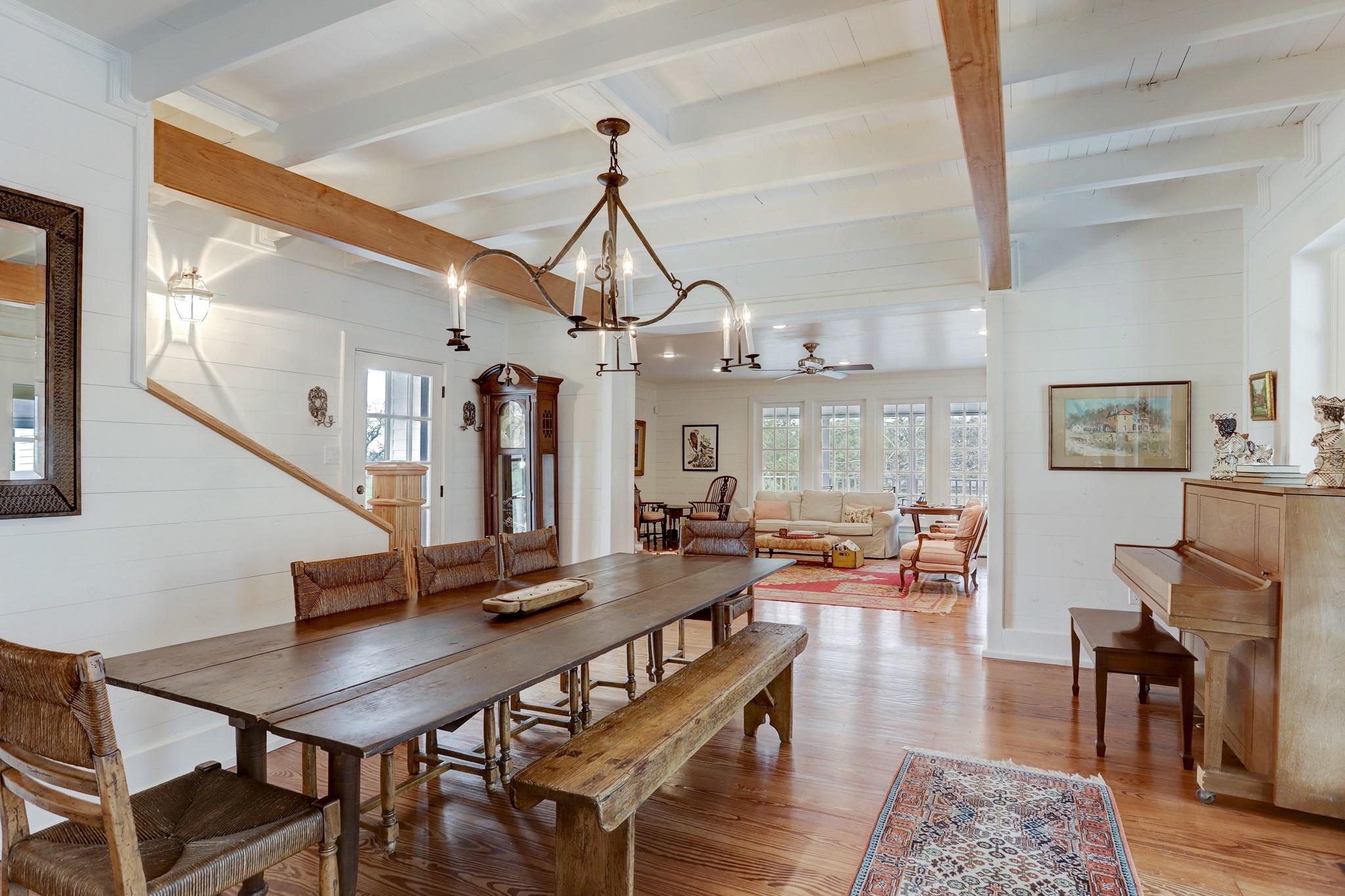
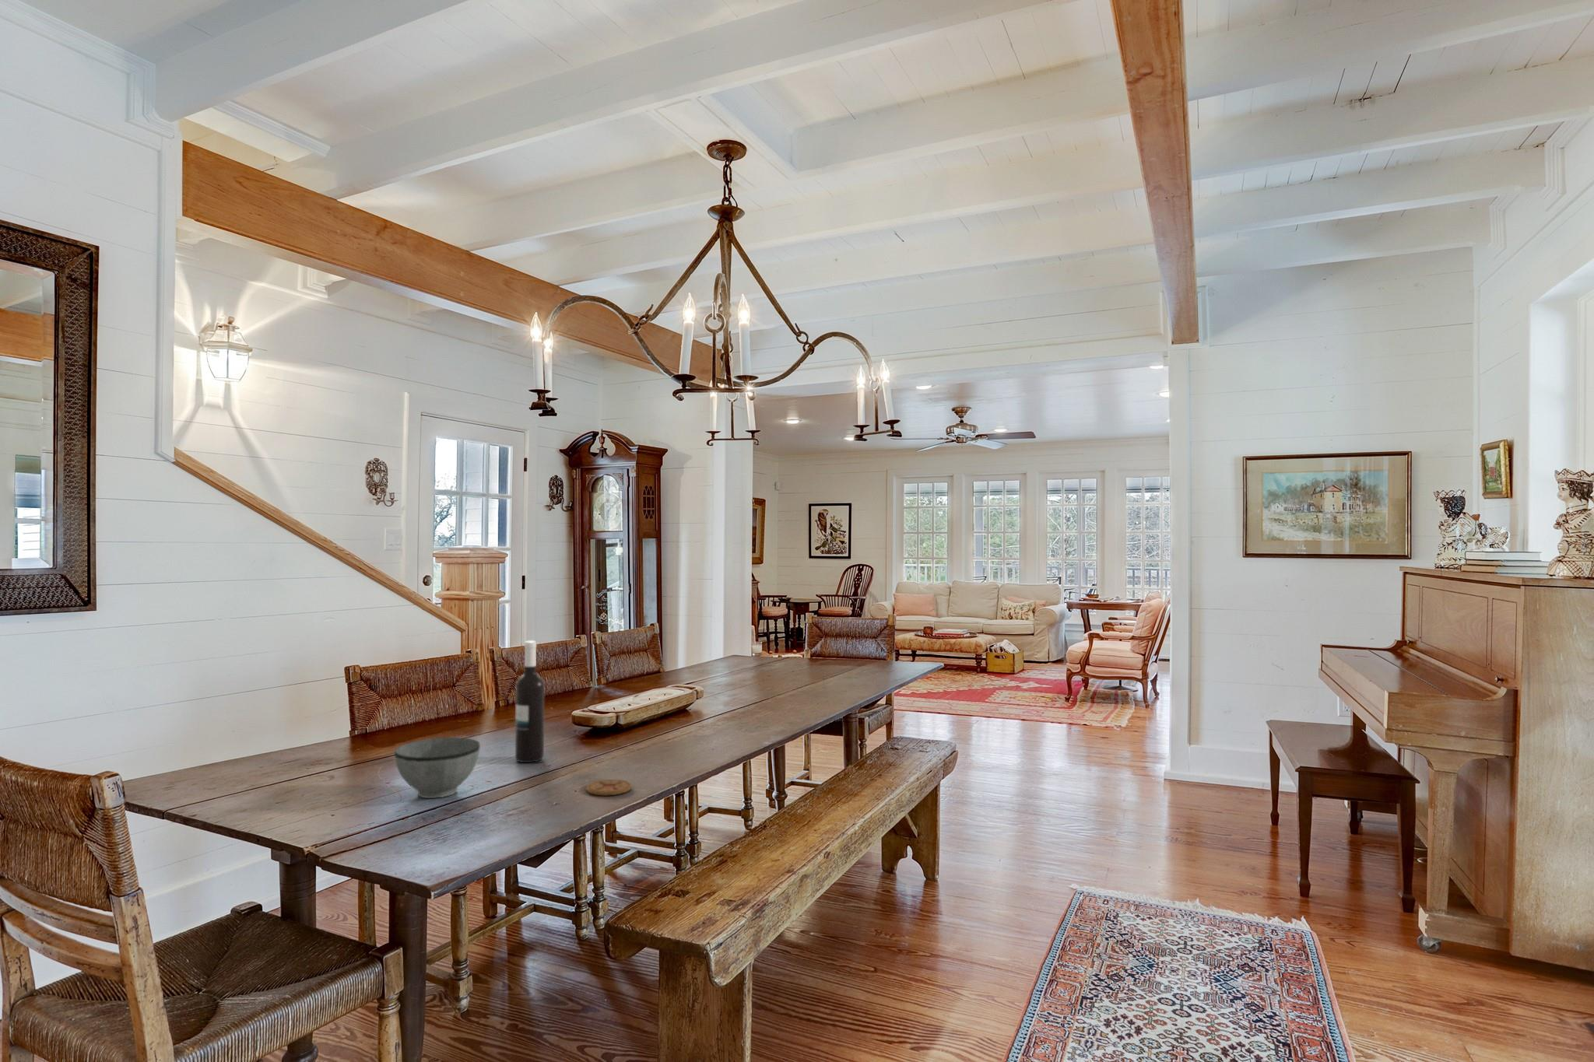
+ coaster (609, 787)
+ bowl (437, 769)
+ wine bottle (530, 700)
